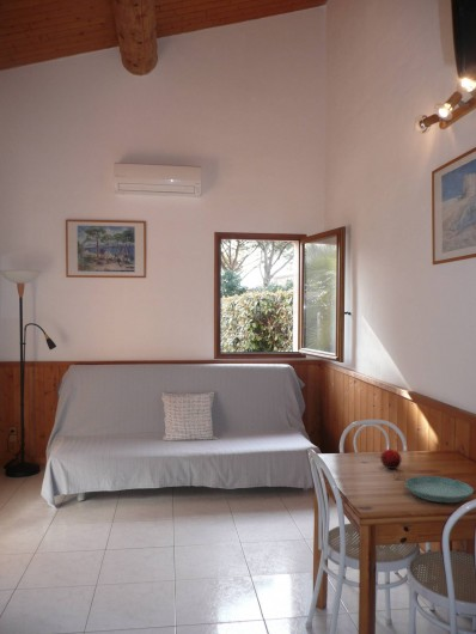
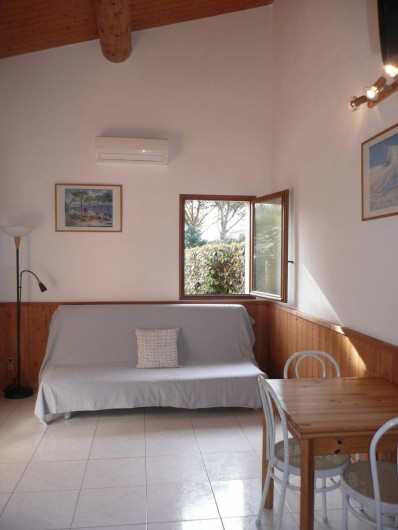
- saucer (438, 489)
- fruit (390, 458)
